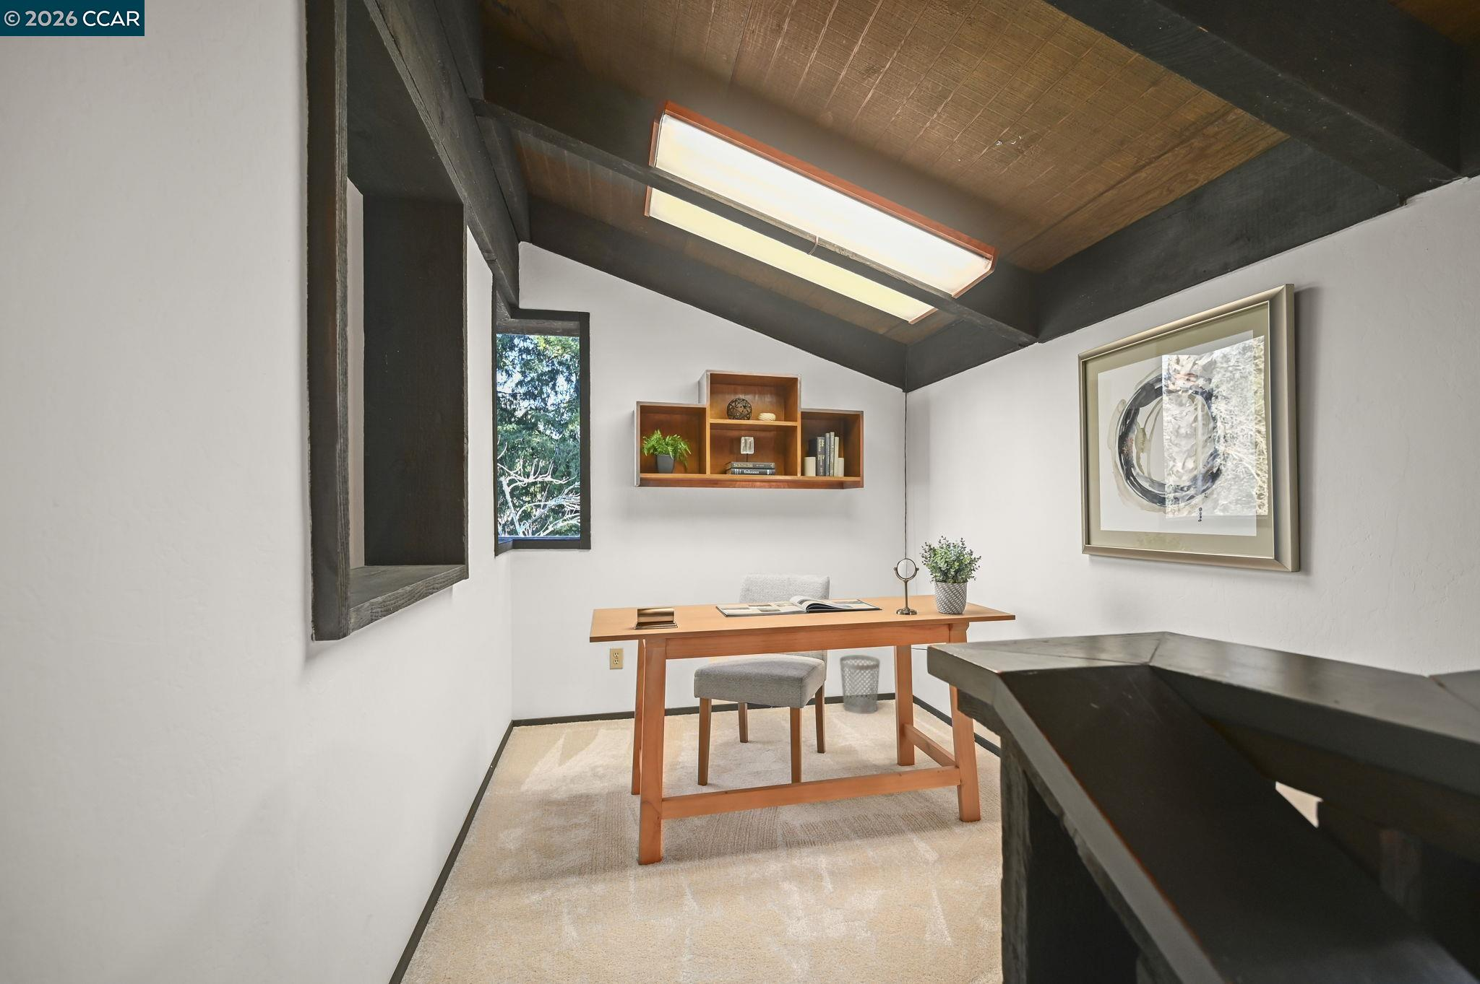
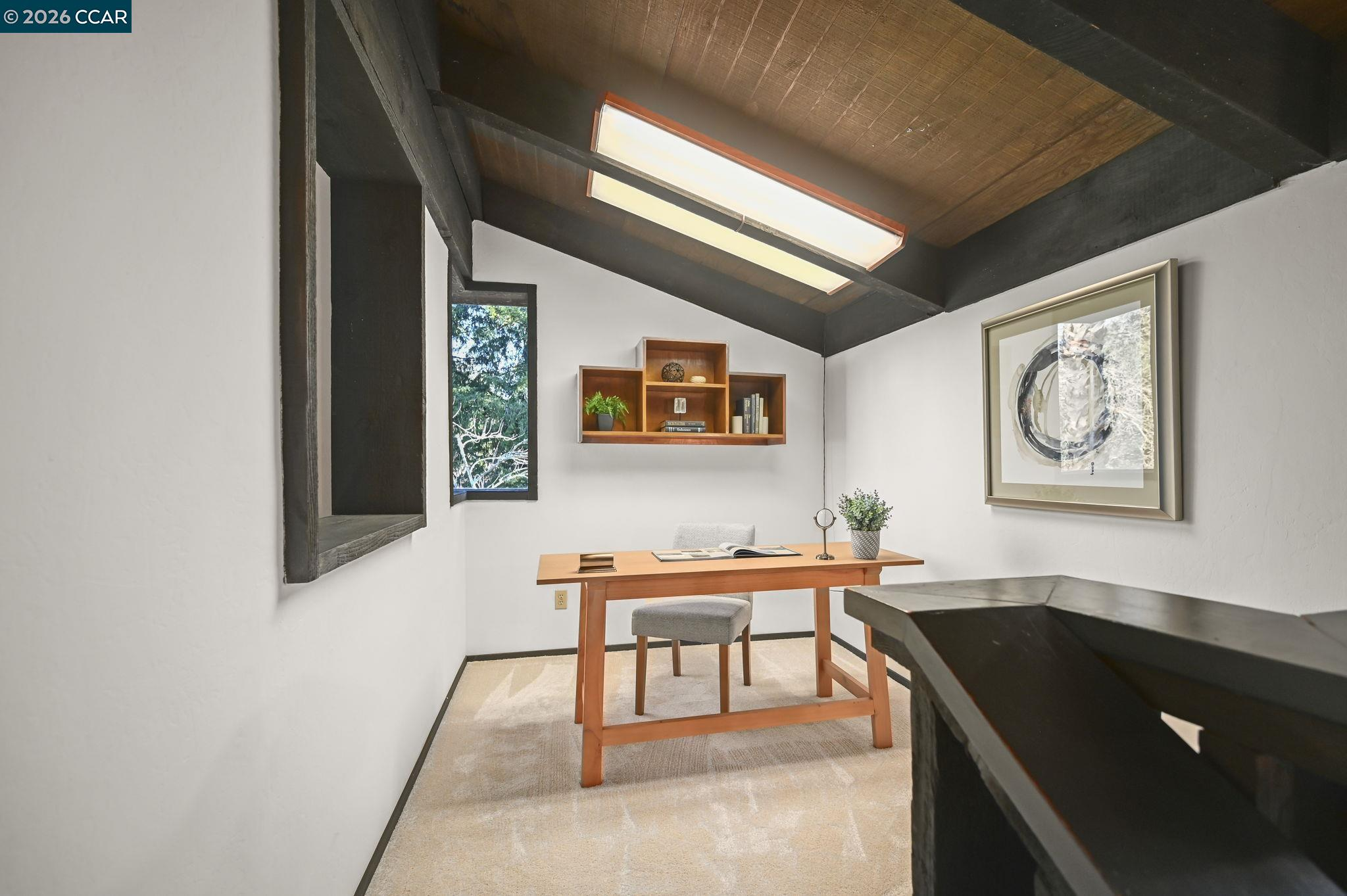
- wastebasket (859, 684)
